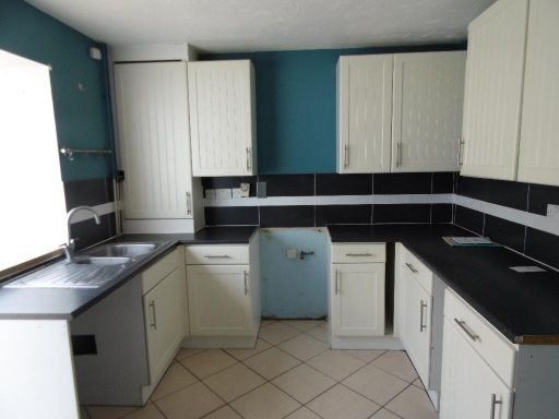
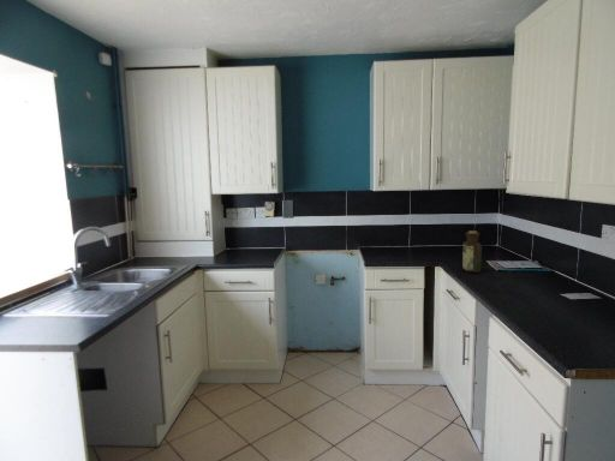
+ bottle (472, 251)
